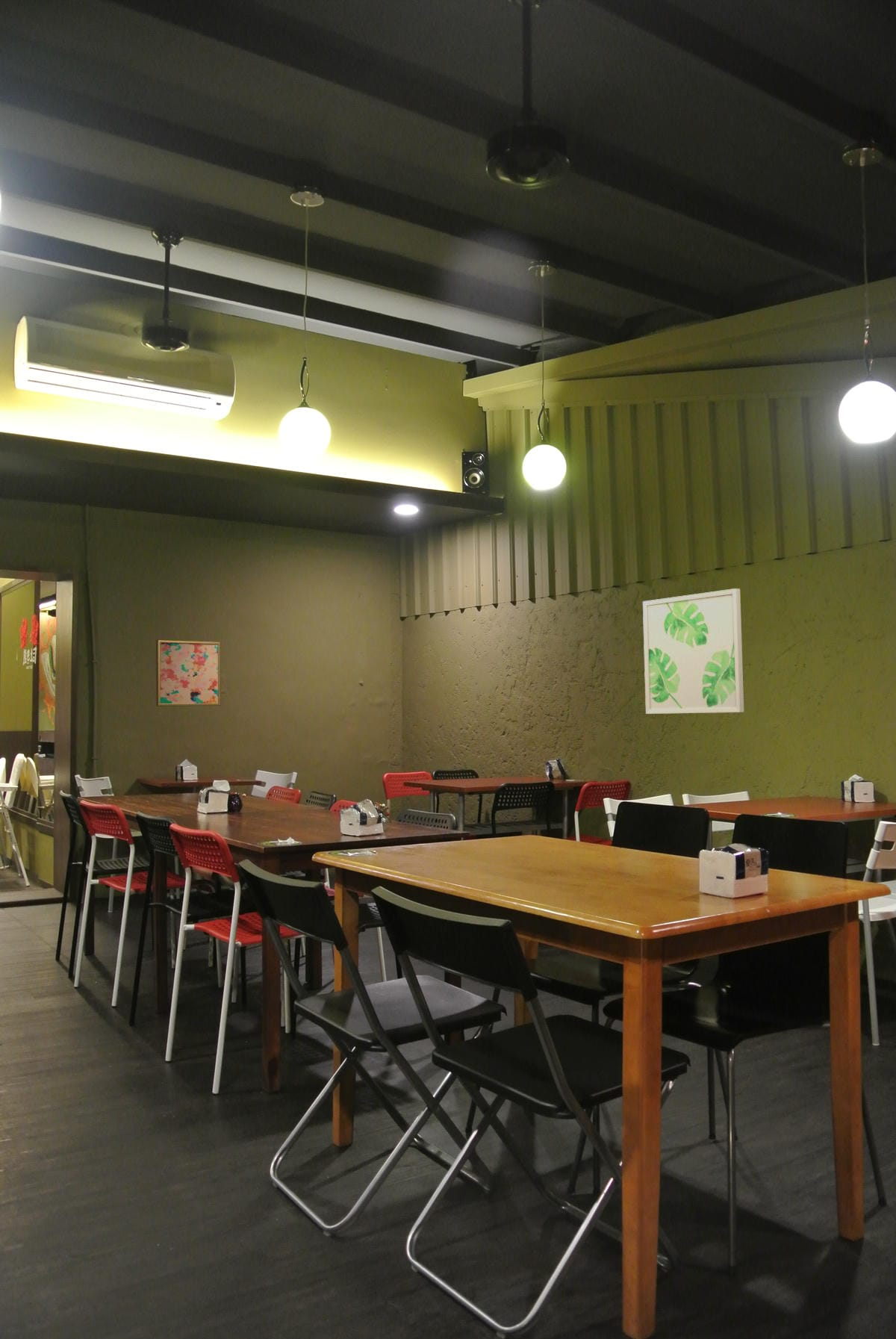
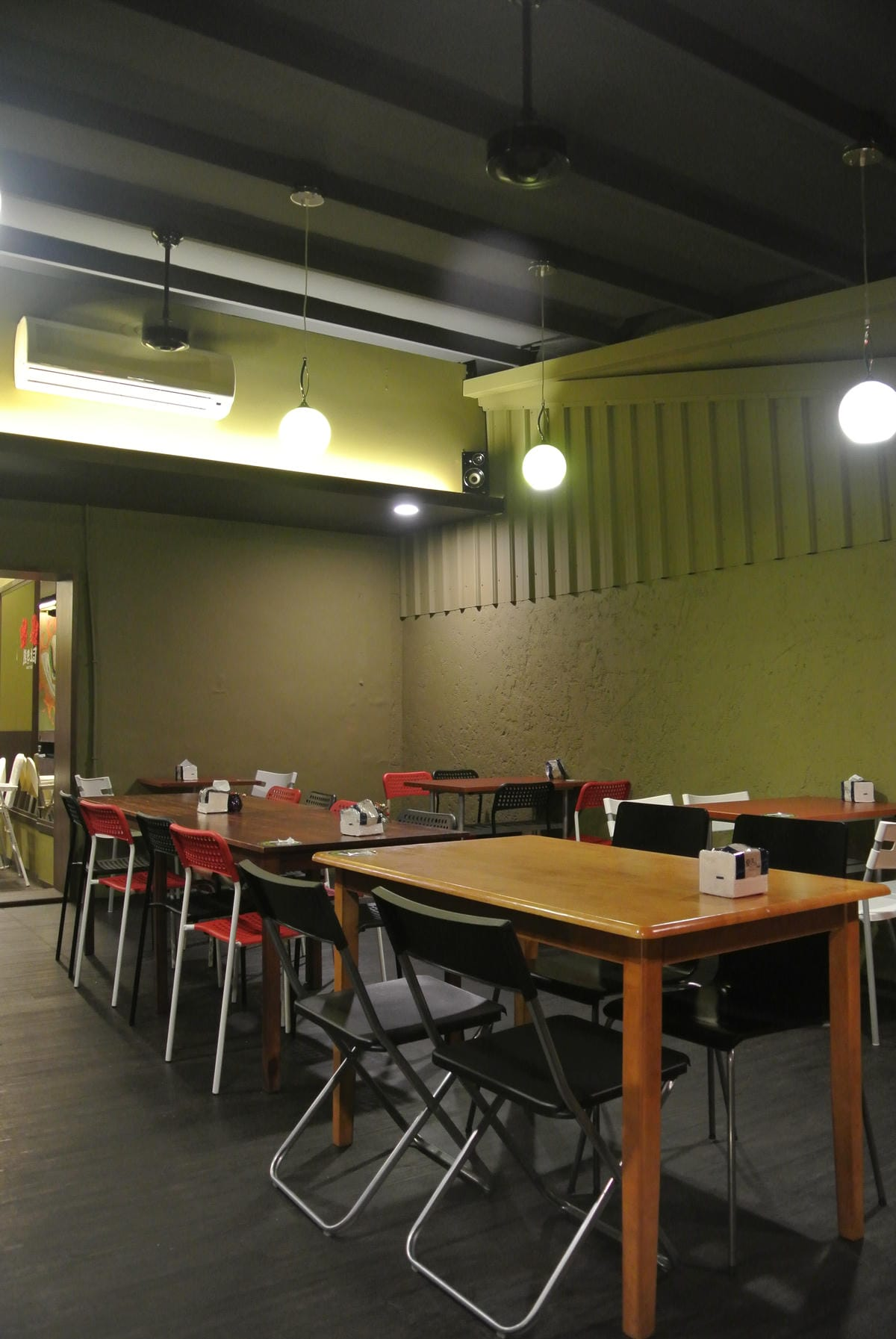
- wall art (691, 653)
- wall art (188, 673)
